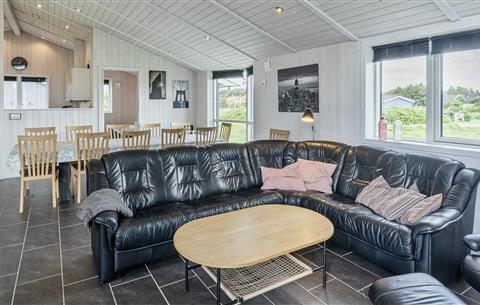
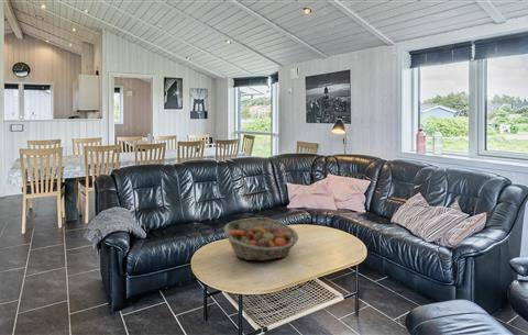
+ fruit basket (261, 237)
